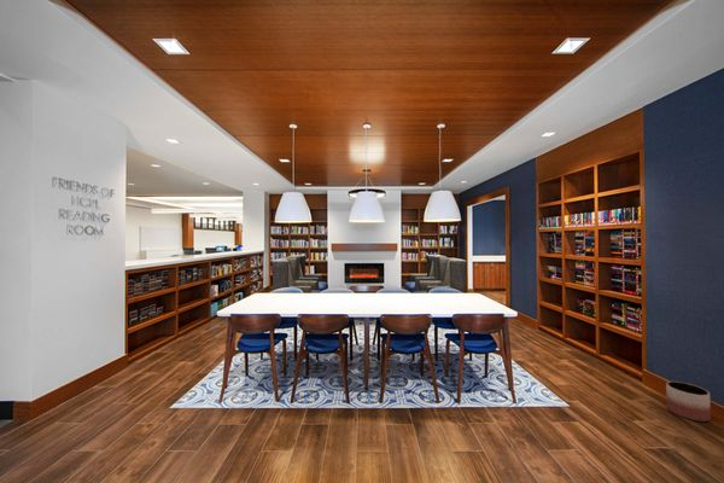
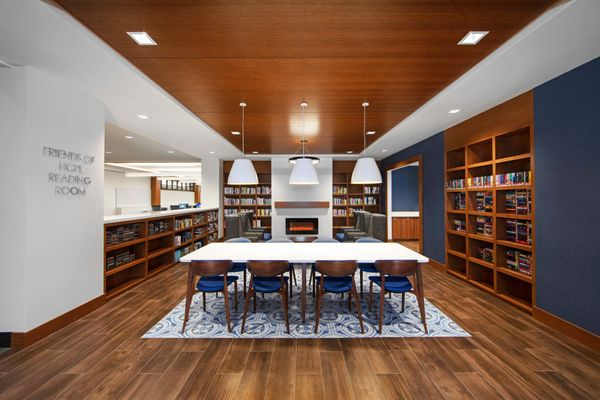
- planter (687, 400)
